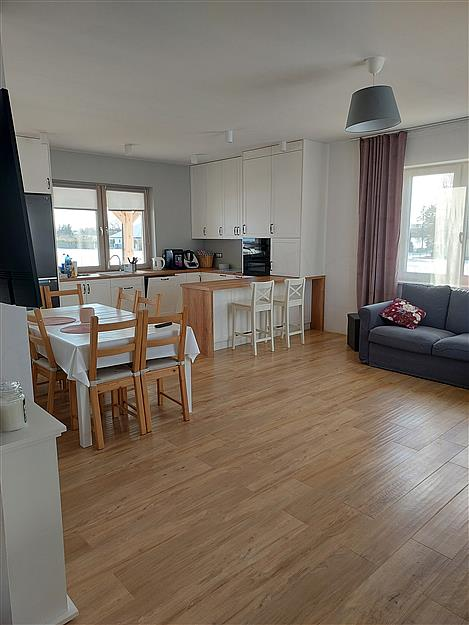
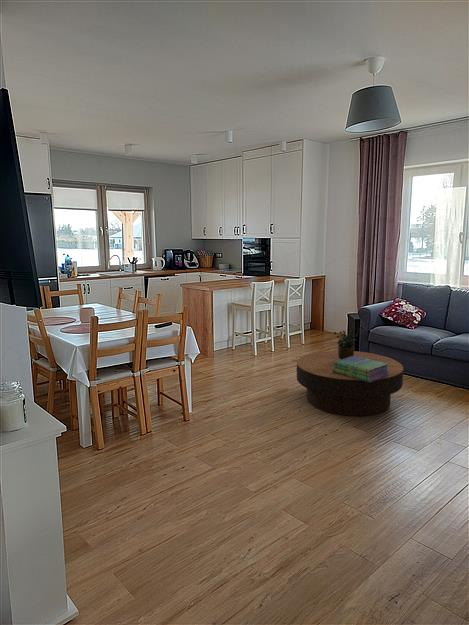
+ stack of books (360, 367)
+ potted plant (348, 341)
+ coffee table (348, 381)
